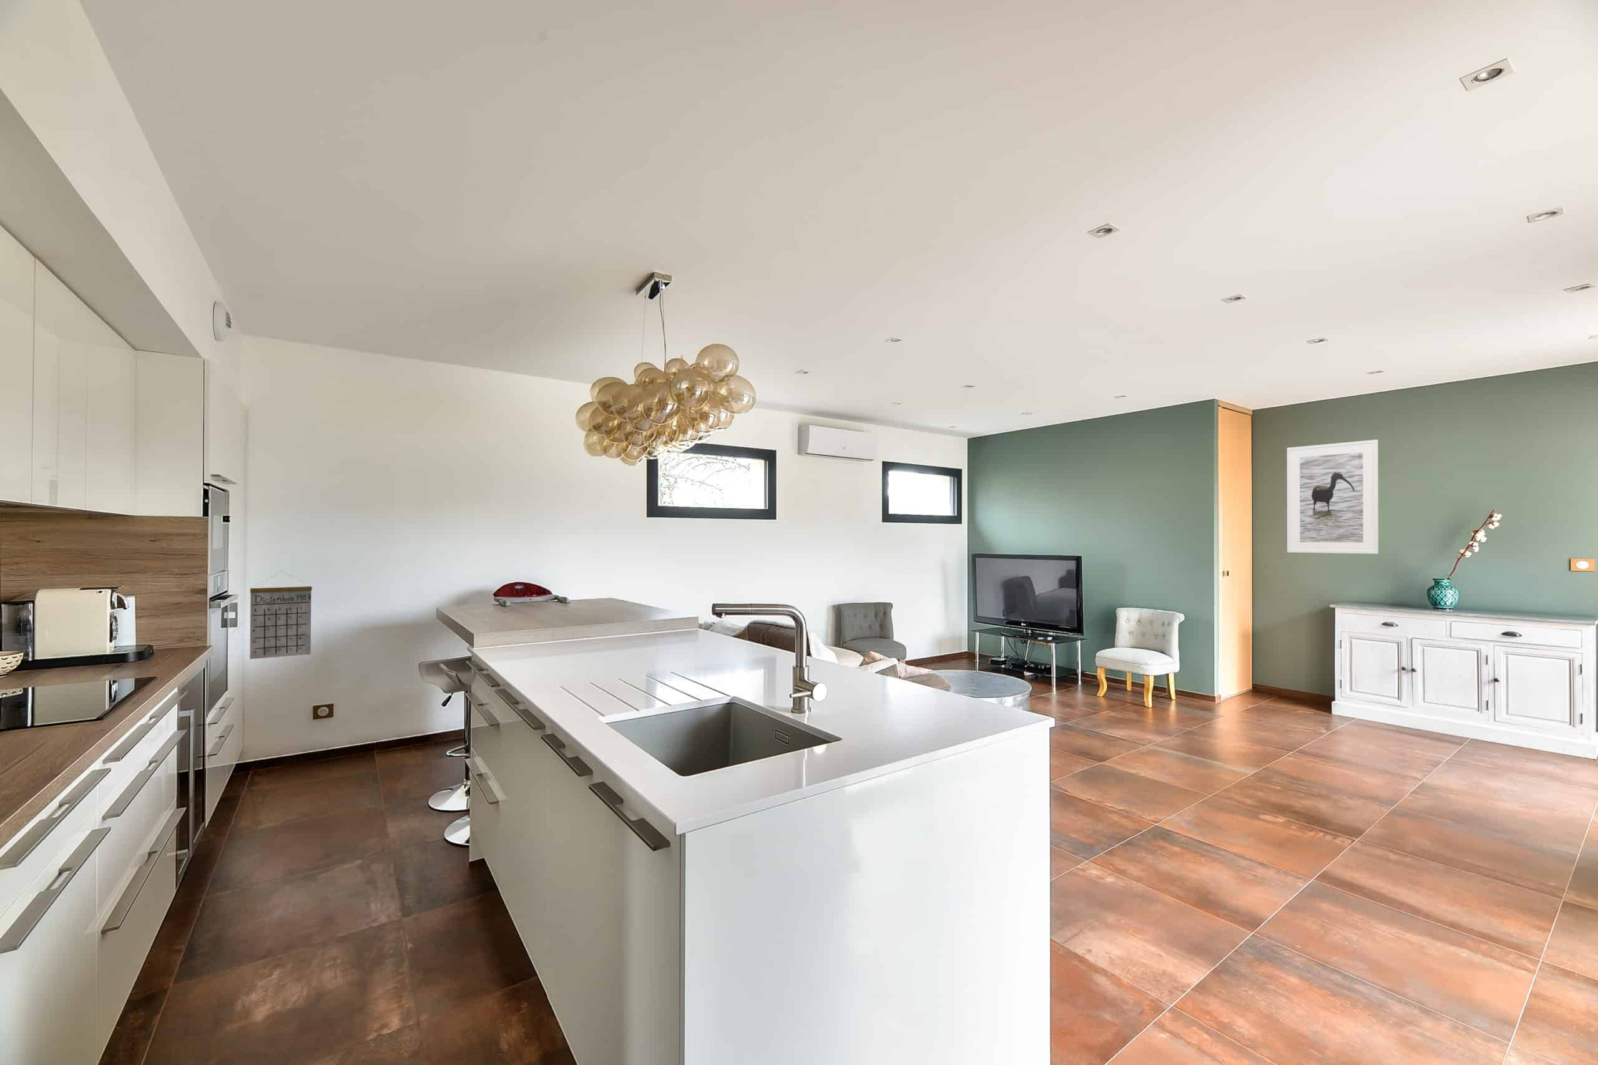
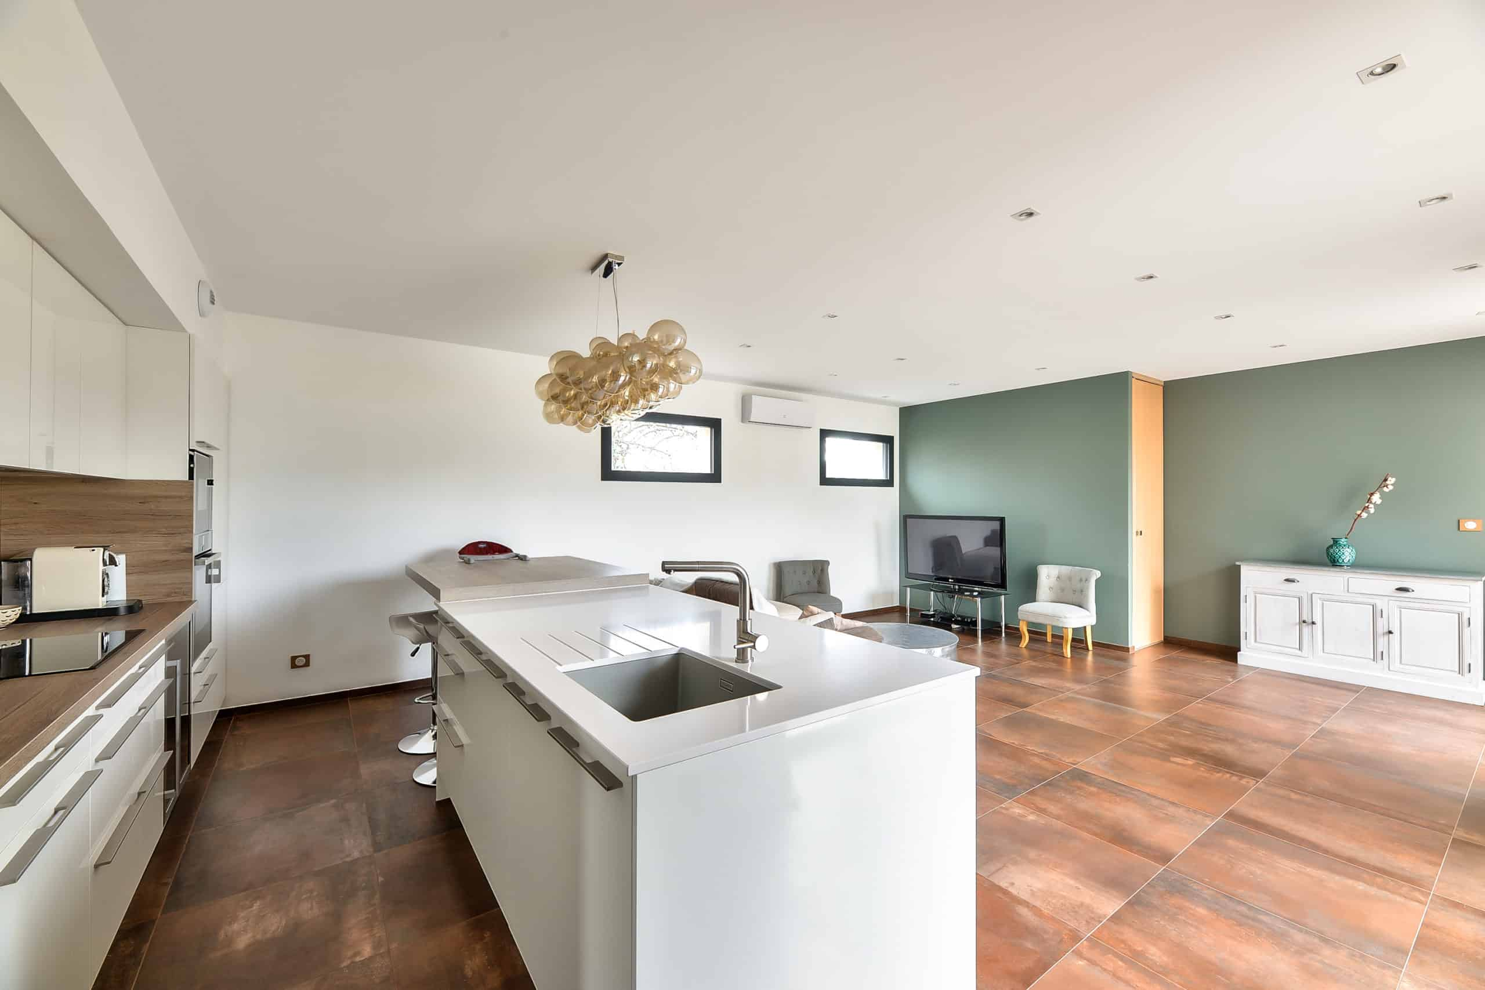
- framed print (1330, 498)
- calendar (282, 613)
